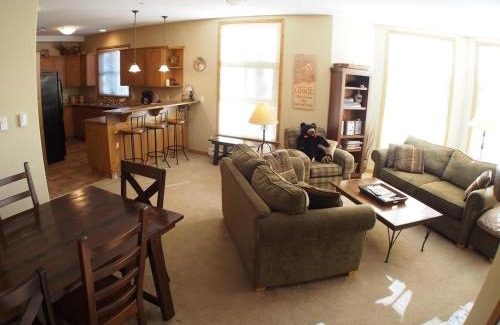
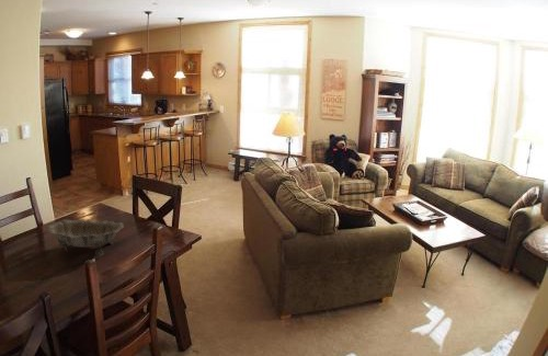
+ decorative bowl (87, 237)
